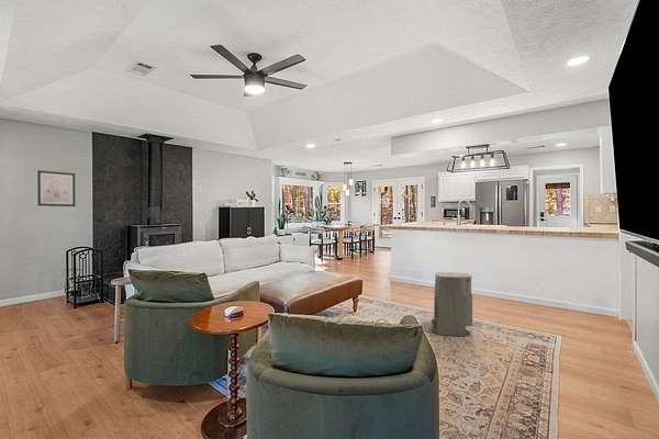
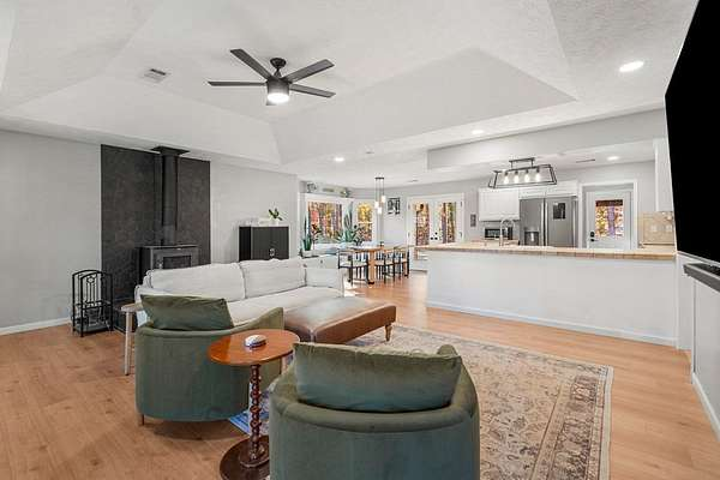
- wall art (56, 189)
- air purifier (451, 302)
